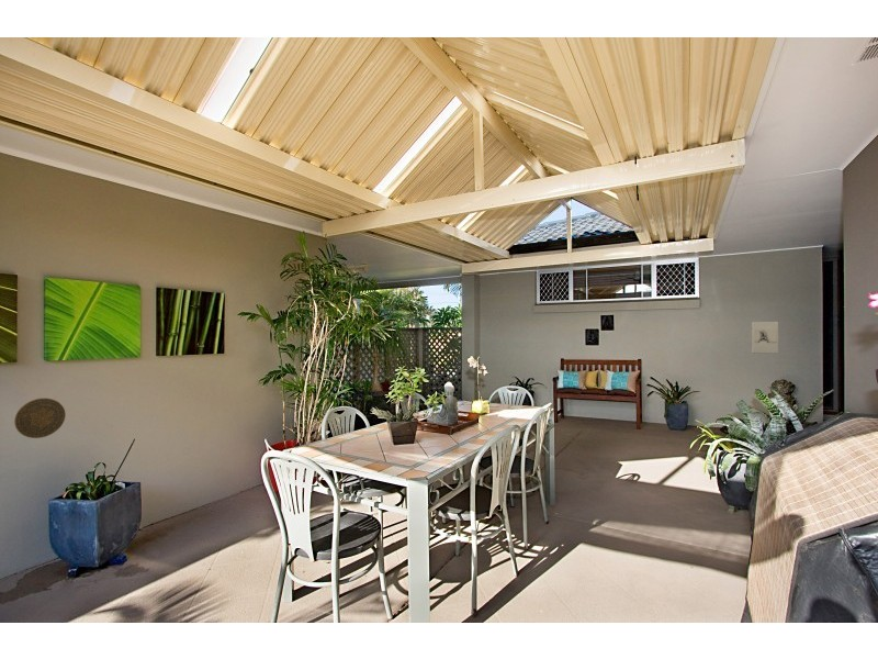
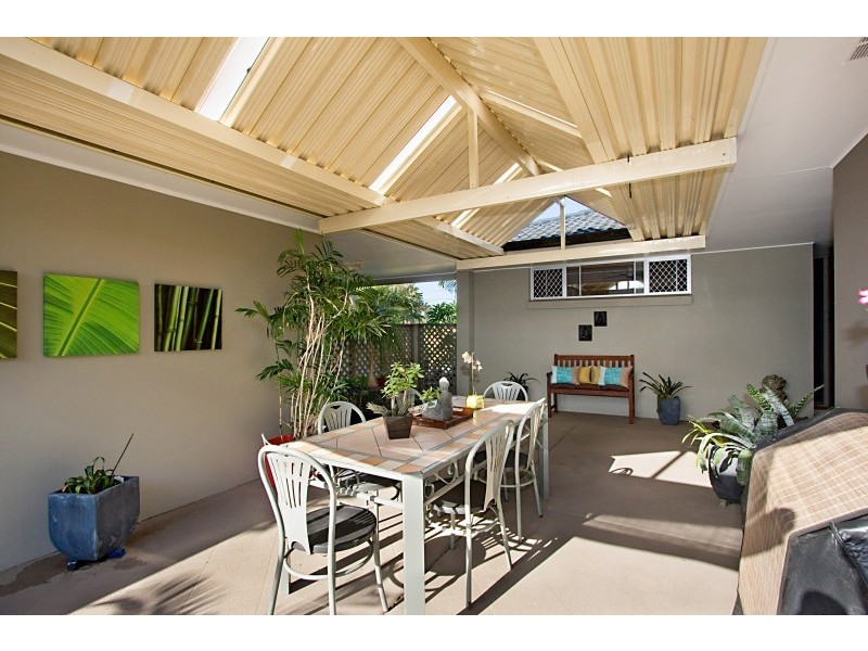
- wall sculpture (764, 337)
- decorative plate (42, 417)
